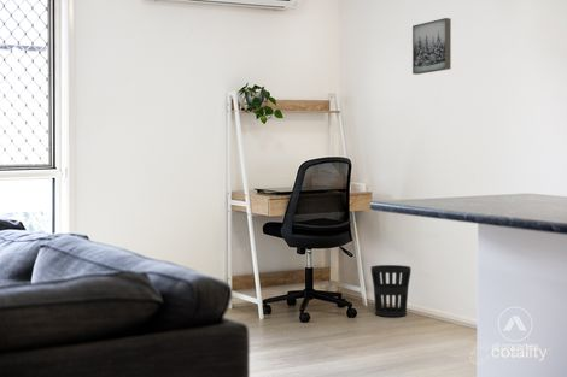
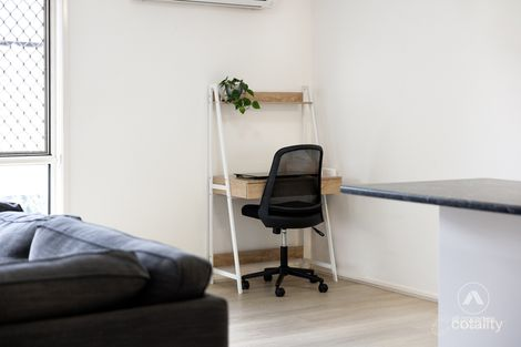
- wall art (431, 46)
- wastebasket (391, 290)
